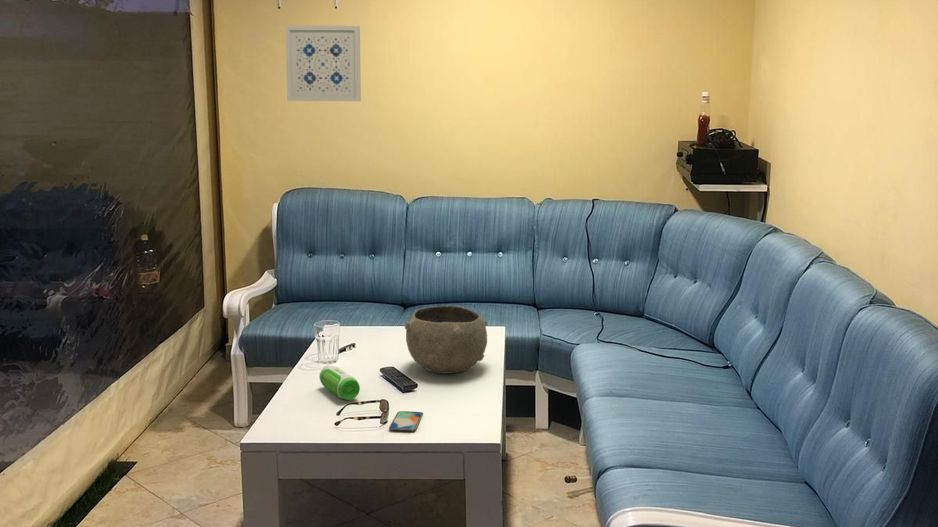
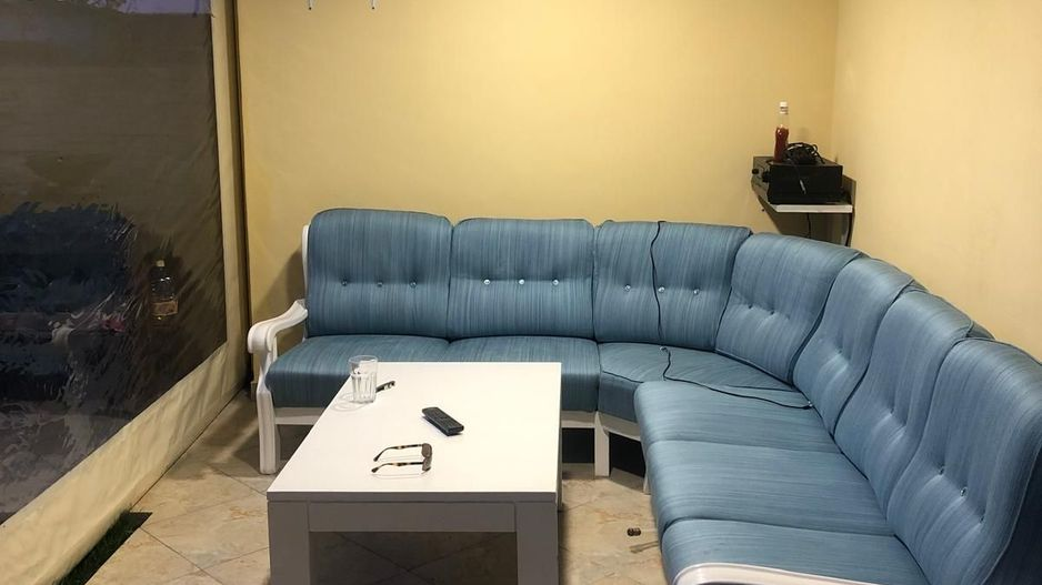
- smartphone (406, 420)
- wall art (323, 63)
- speaker (339, 382)
- bowl (446, 341)
